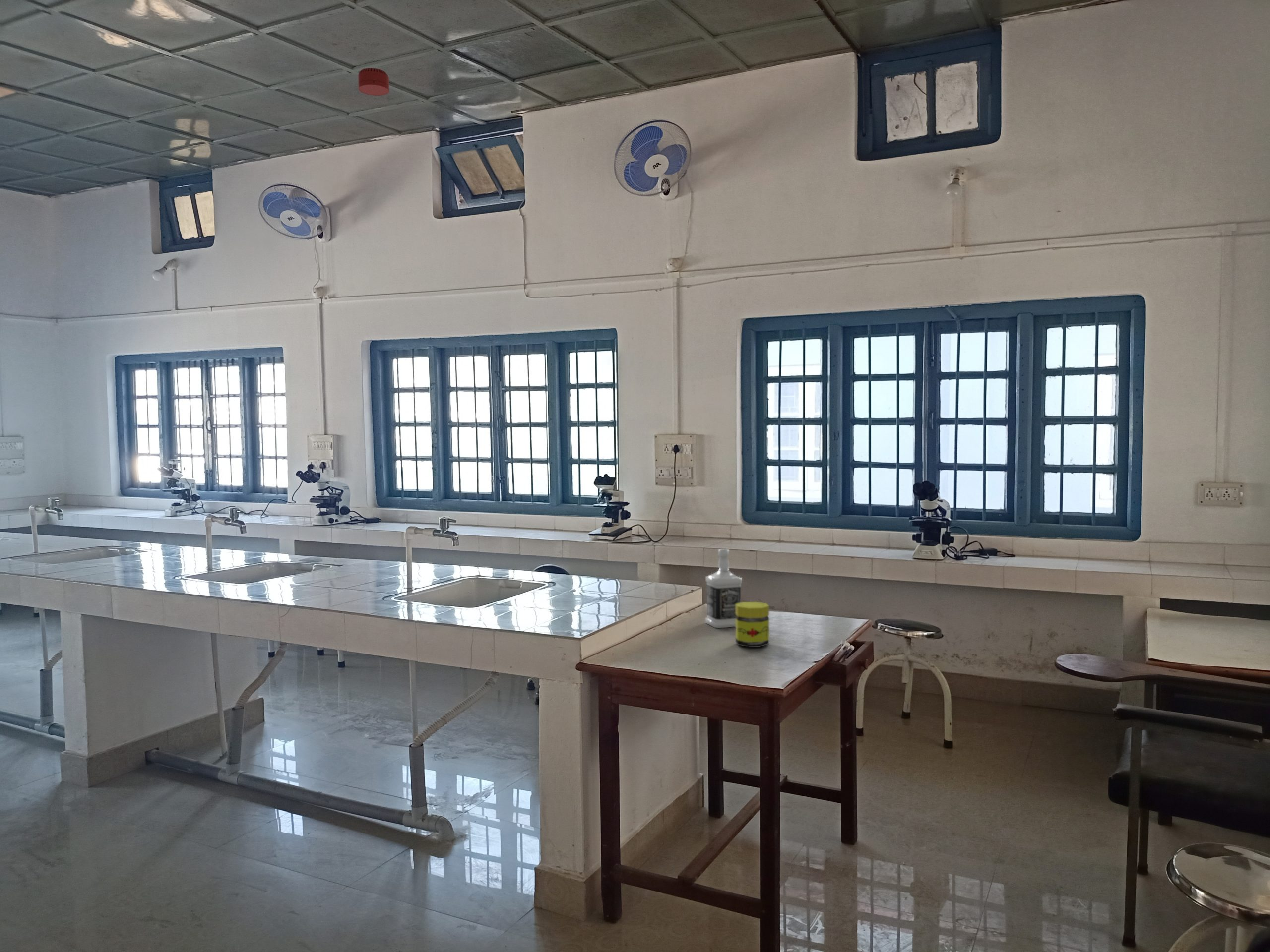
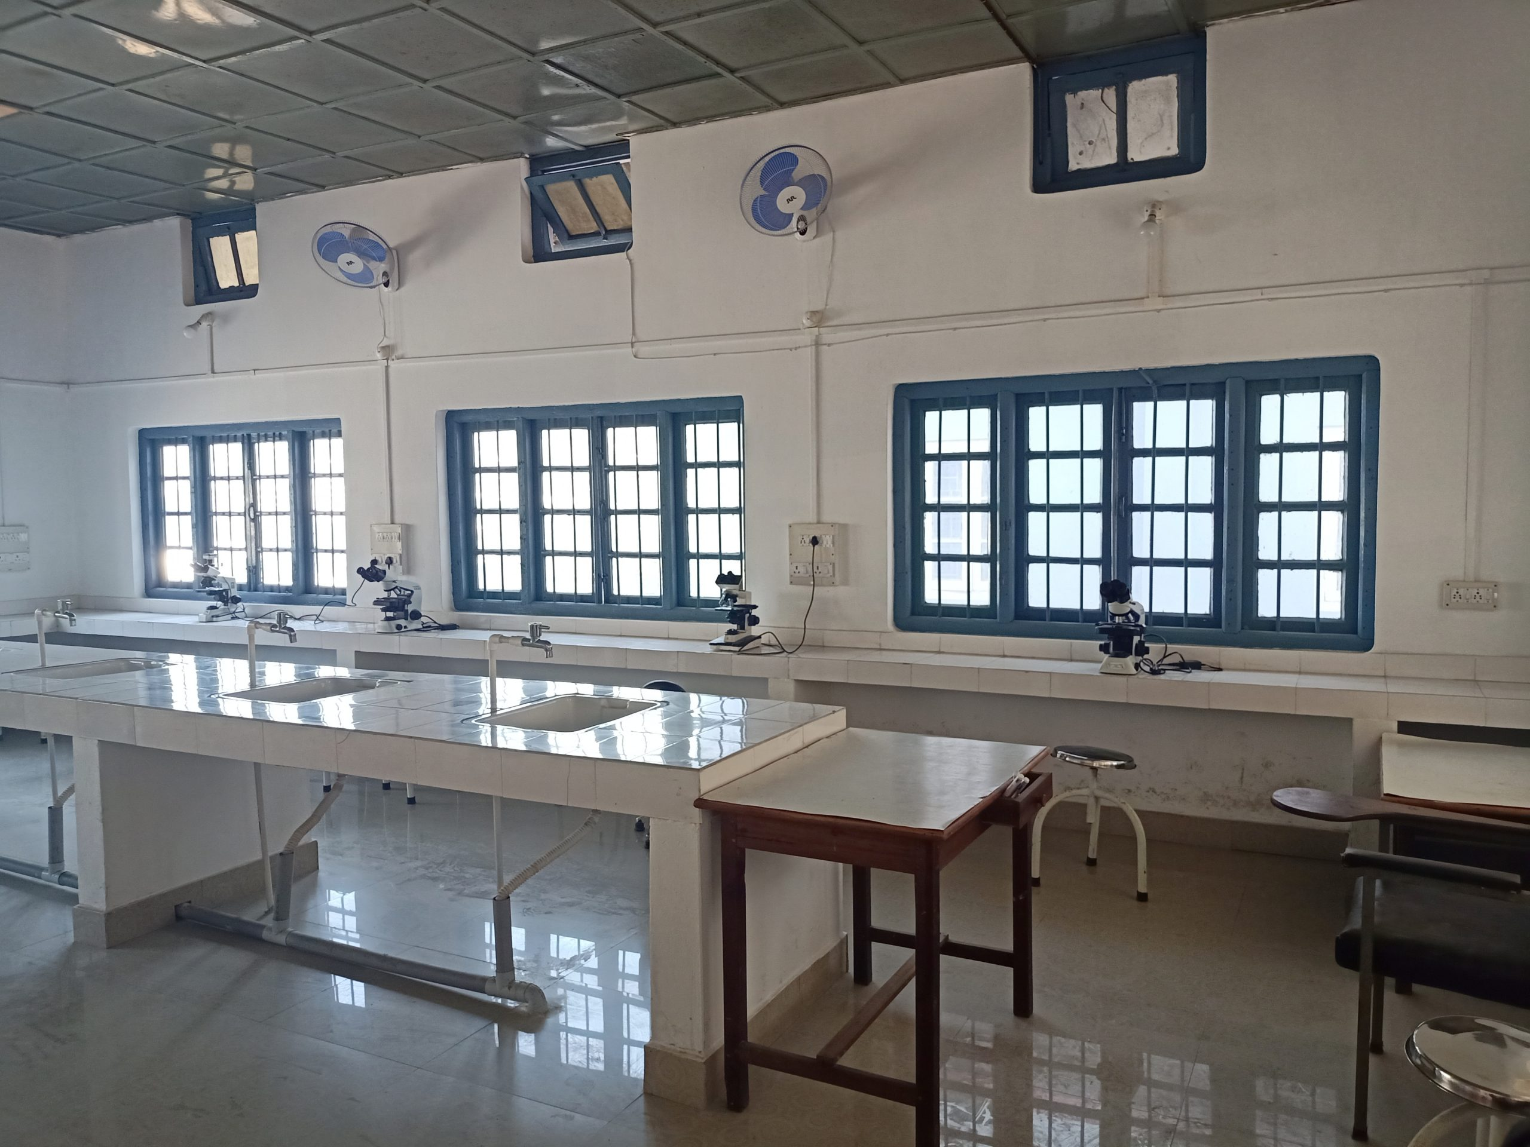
- jar (752, 624)
- bottle (724, 587)
- smoke detector (374, 81)
